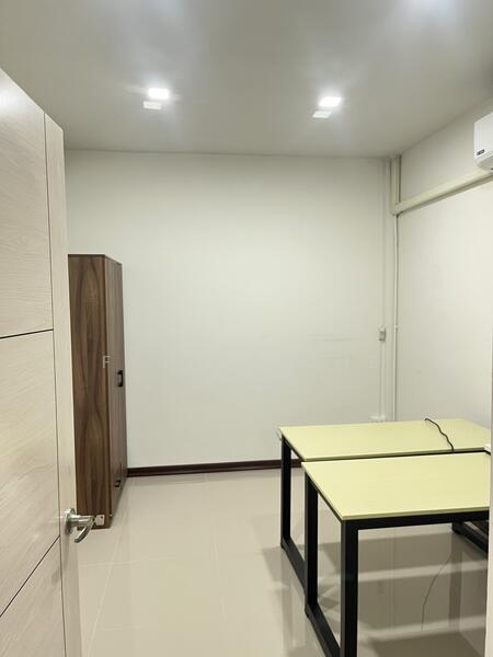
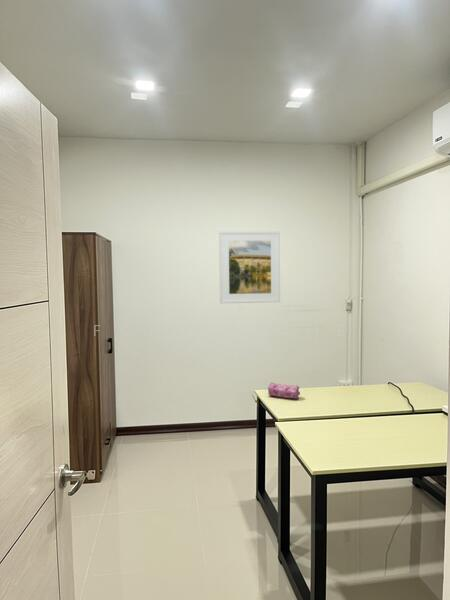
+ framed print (250, 267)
+ pencil case (283, 390)
